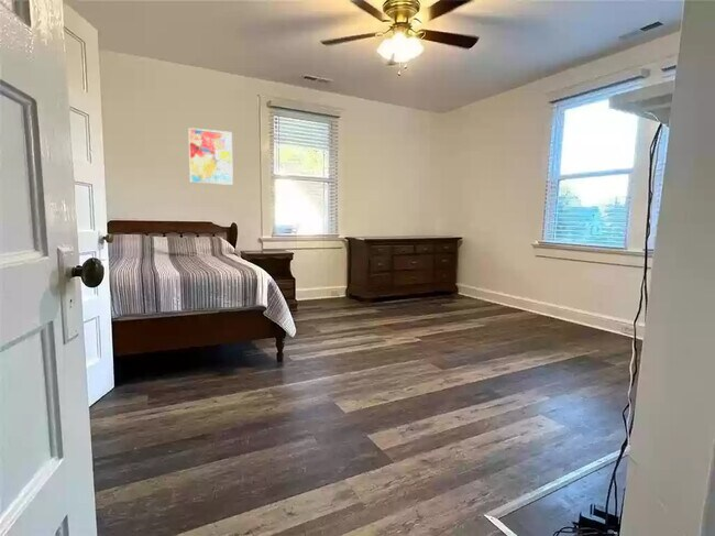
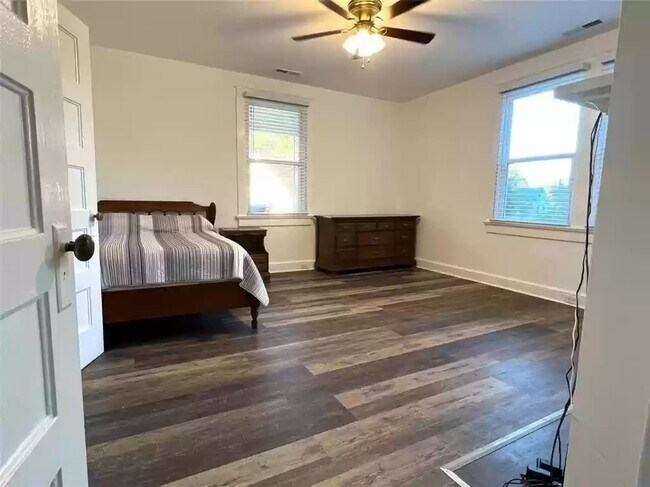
- wall art (210, 156)
